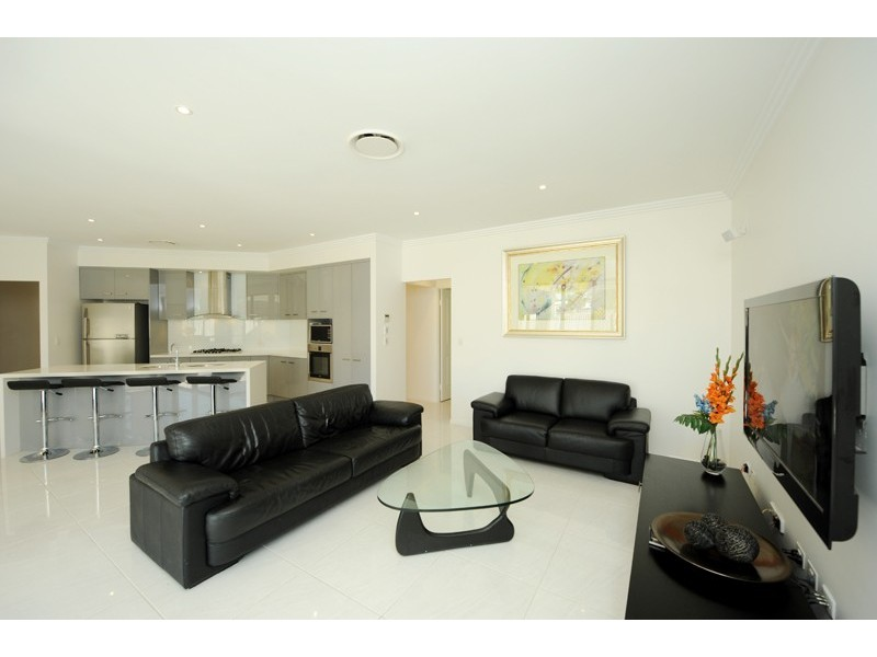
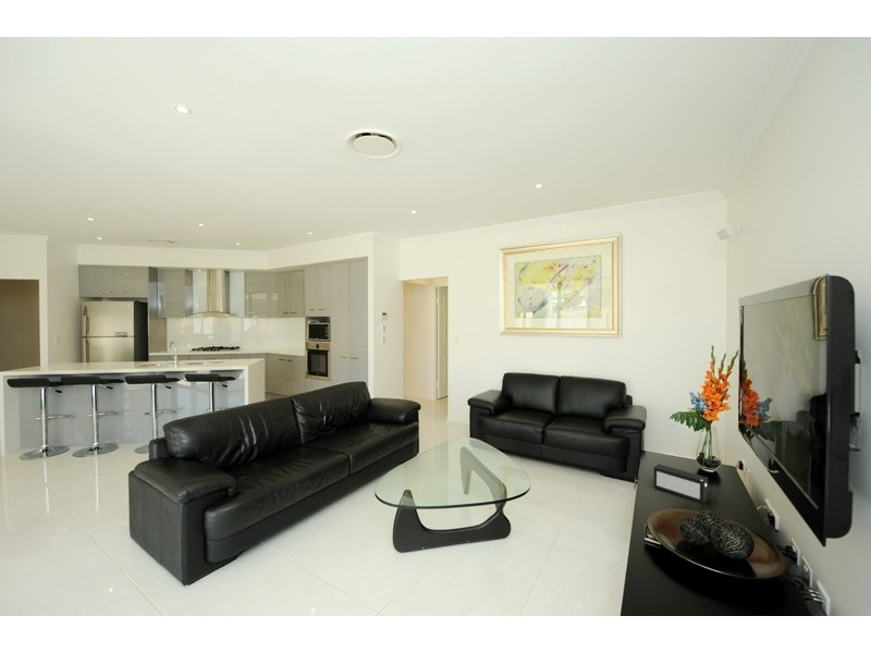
+ speaker (679, 482)
